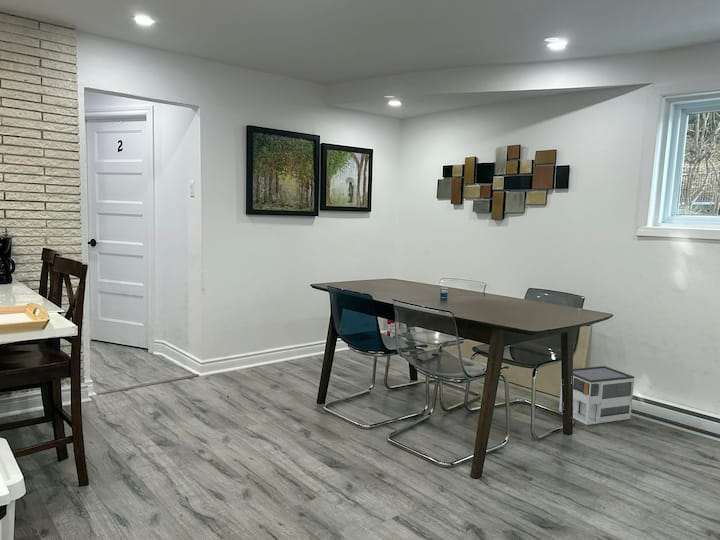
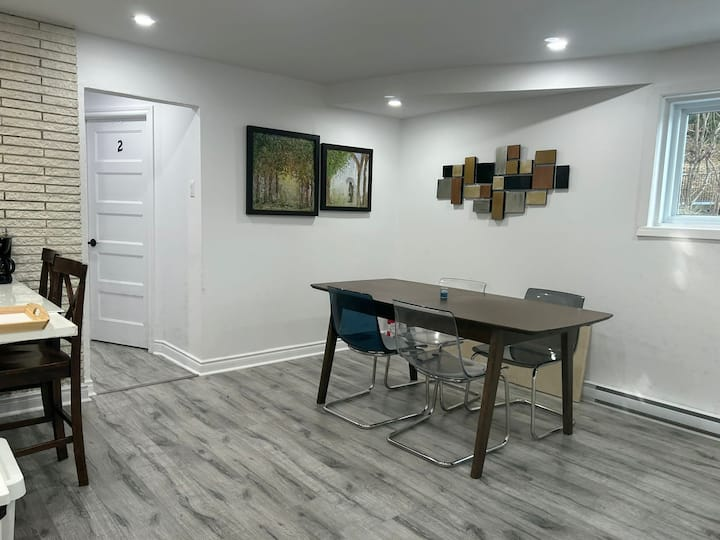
- architectural model (595, 393)
